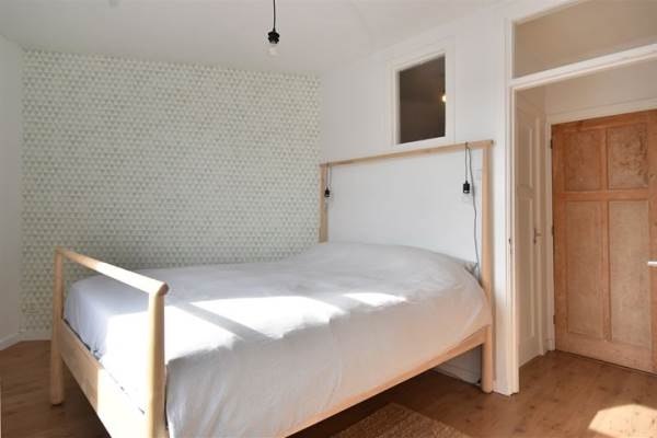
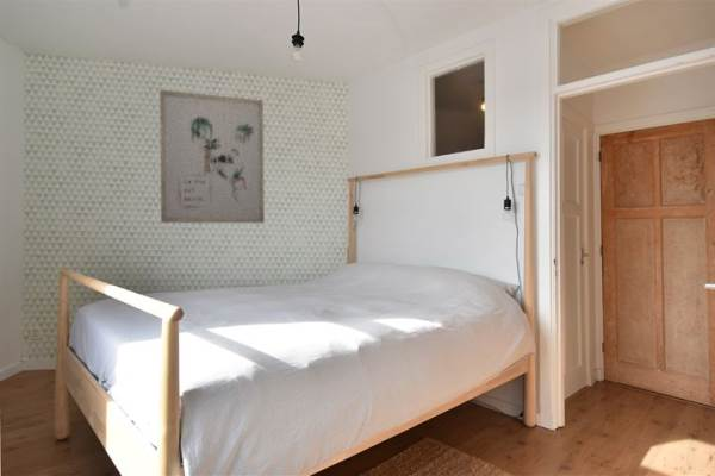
+ wall art (213, 158)
